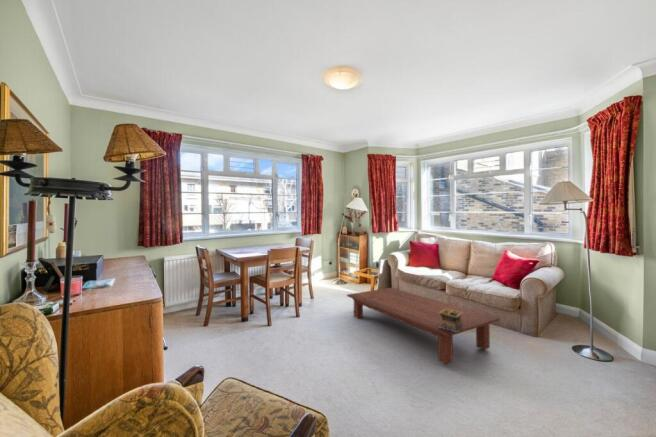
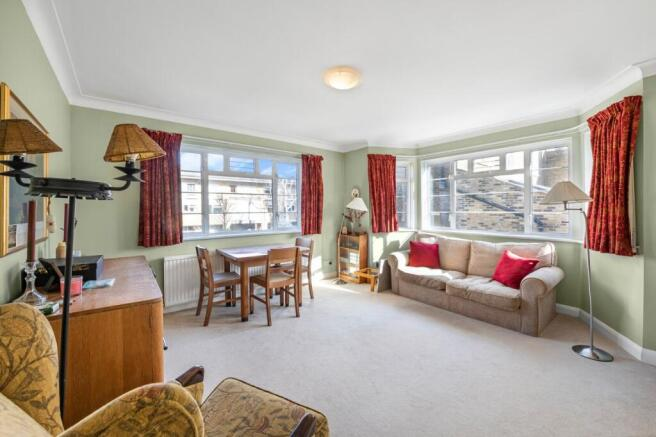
- decorative box (451, 319)
- coffee table (412, 317)
